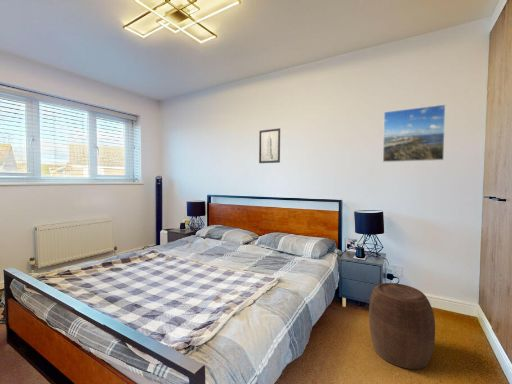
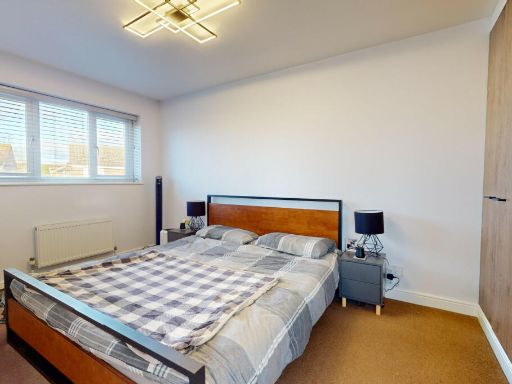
- wall art (269, 146)
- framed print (412, 134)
- stool (400, 321)
